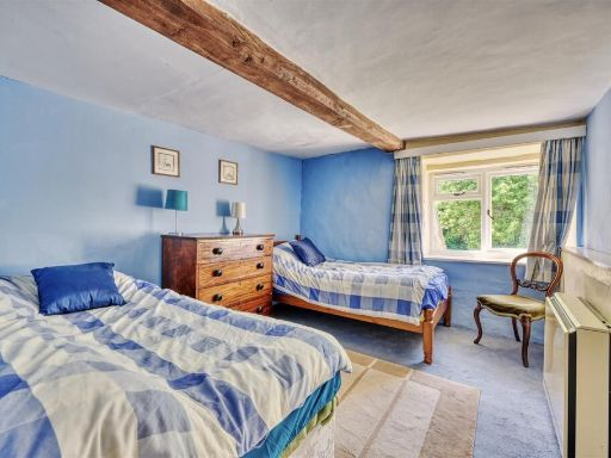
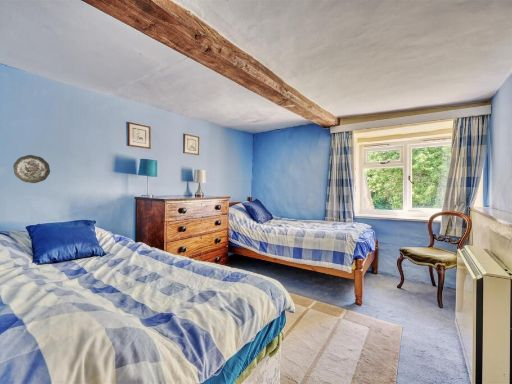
+ decorative plate (32, 169)
